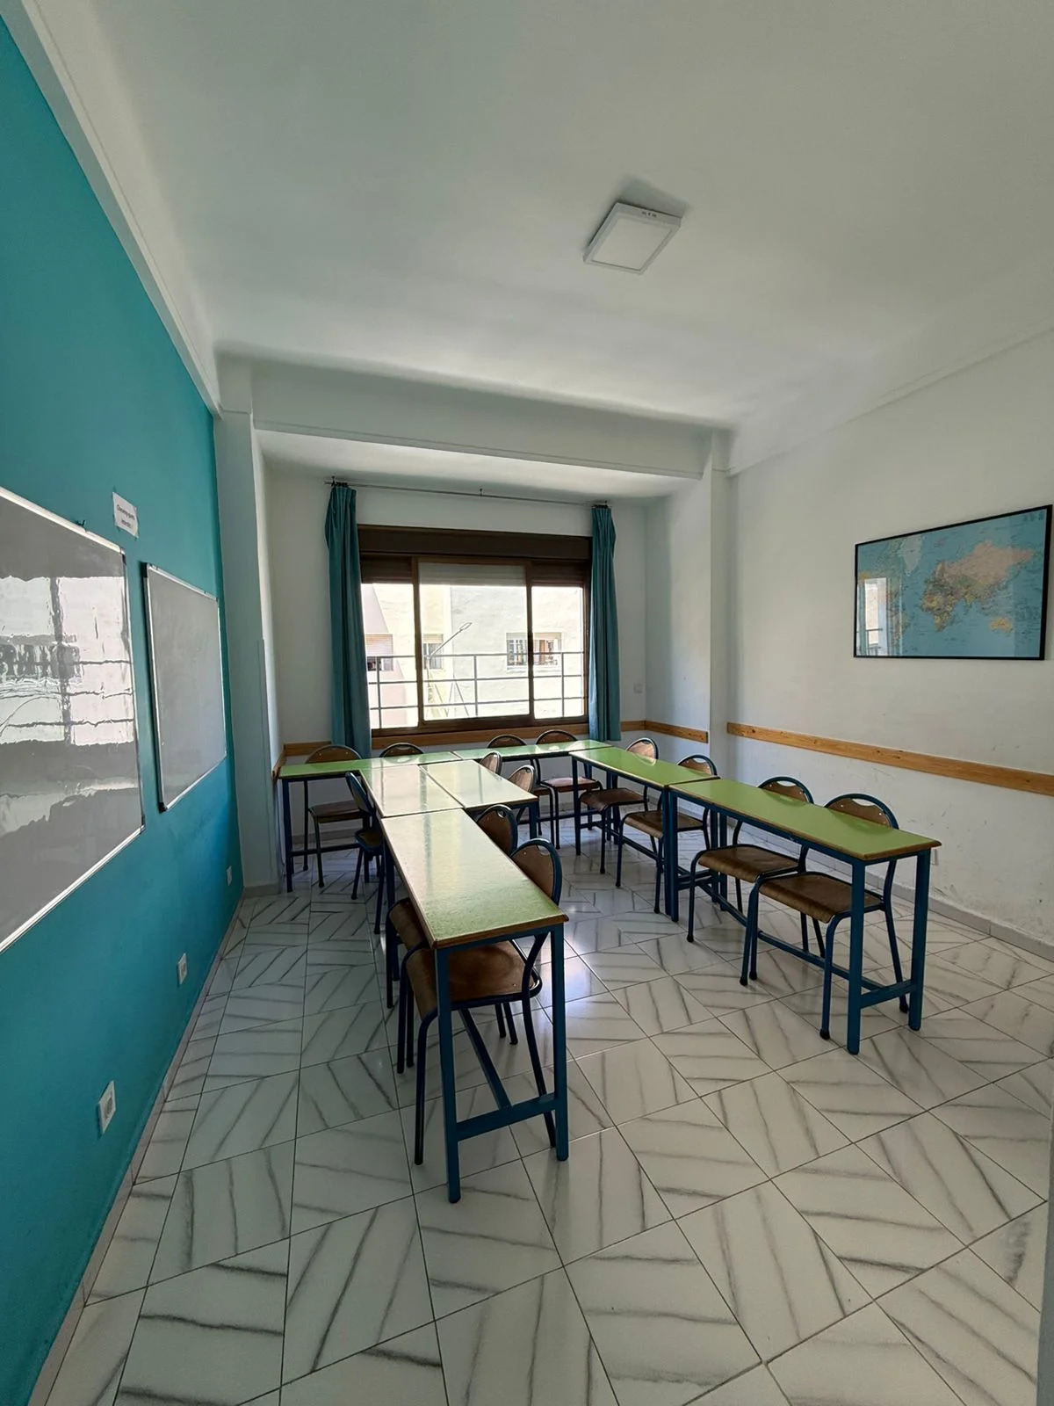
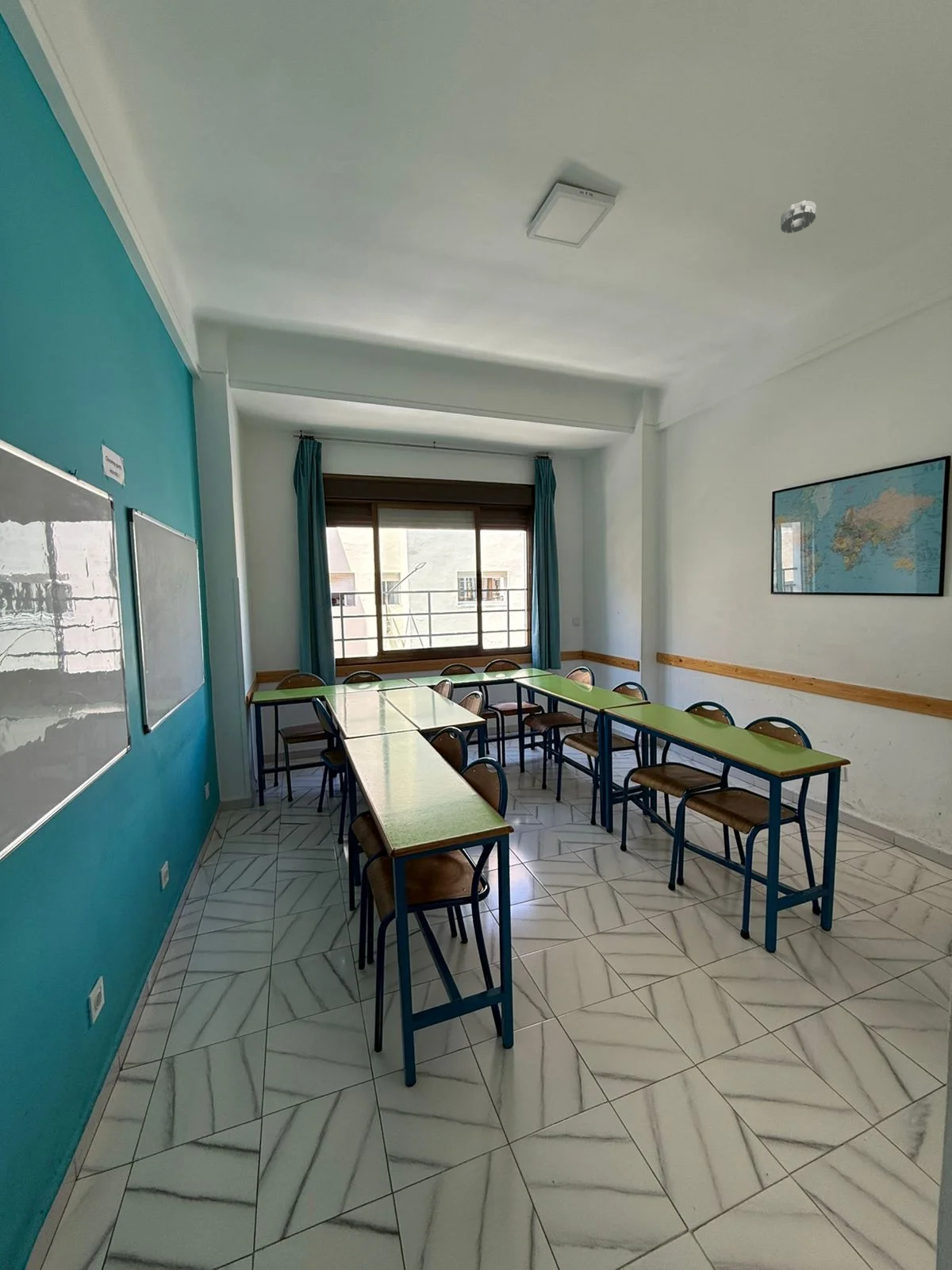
+ smoke detector (798, 216)
